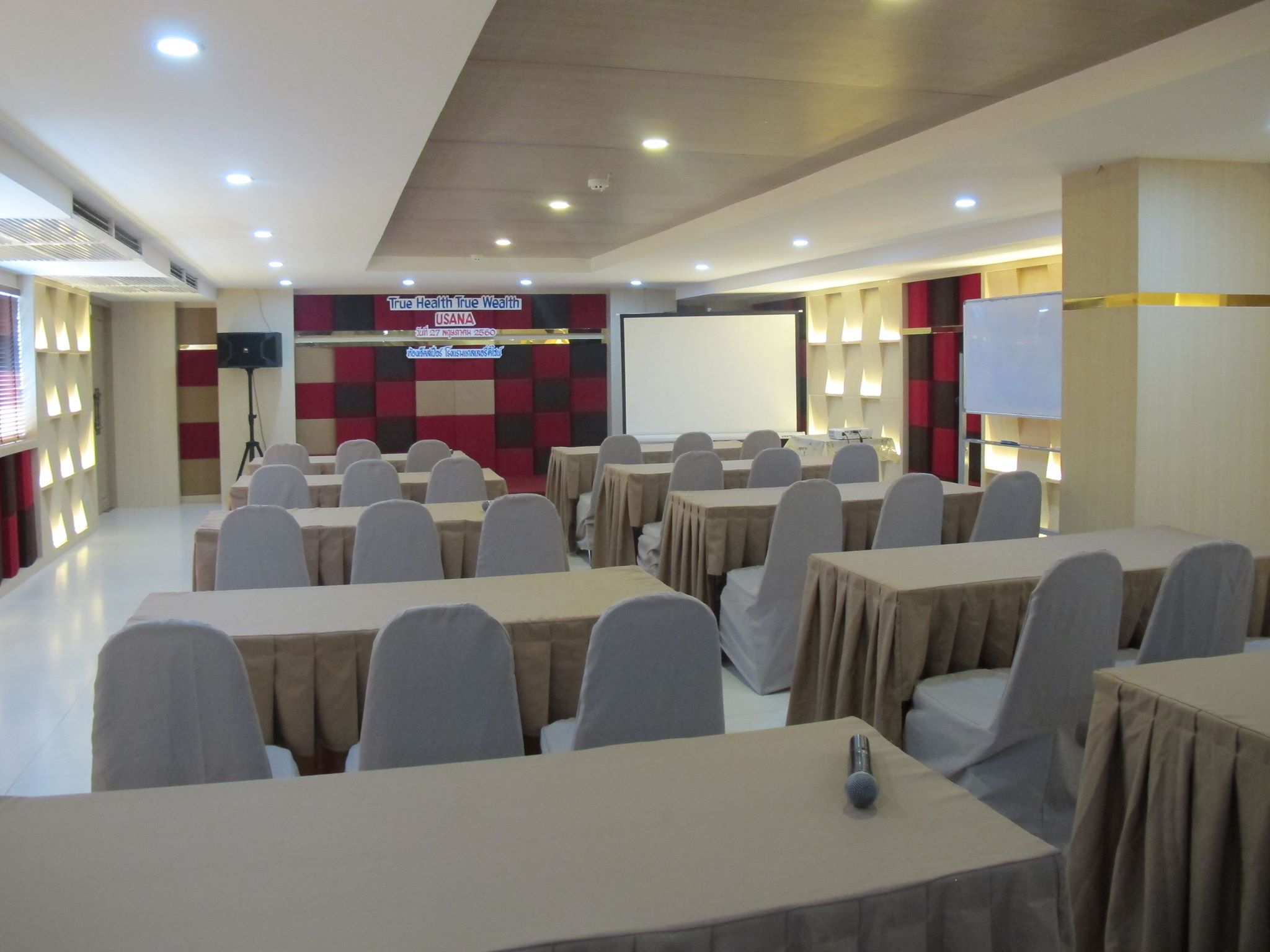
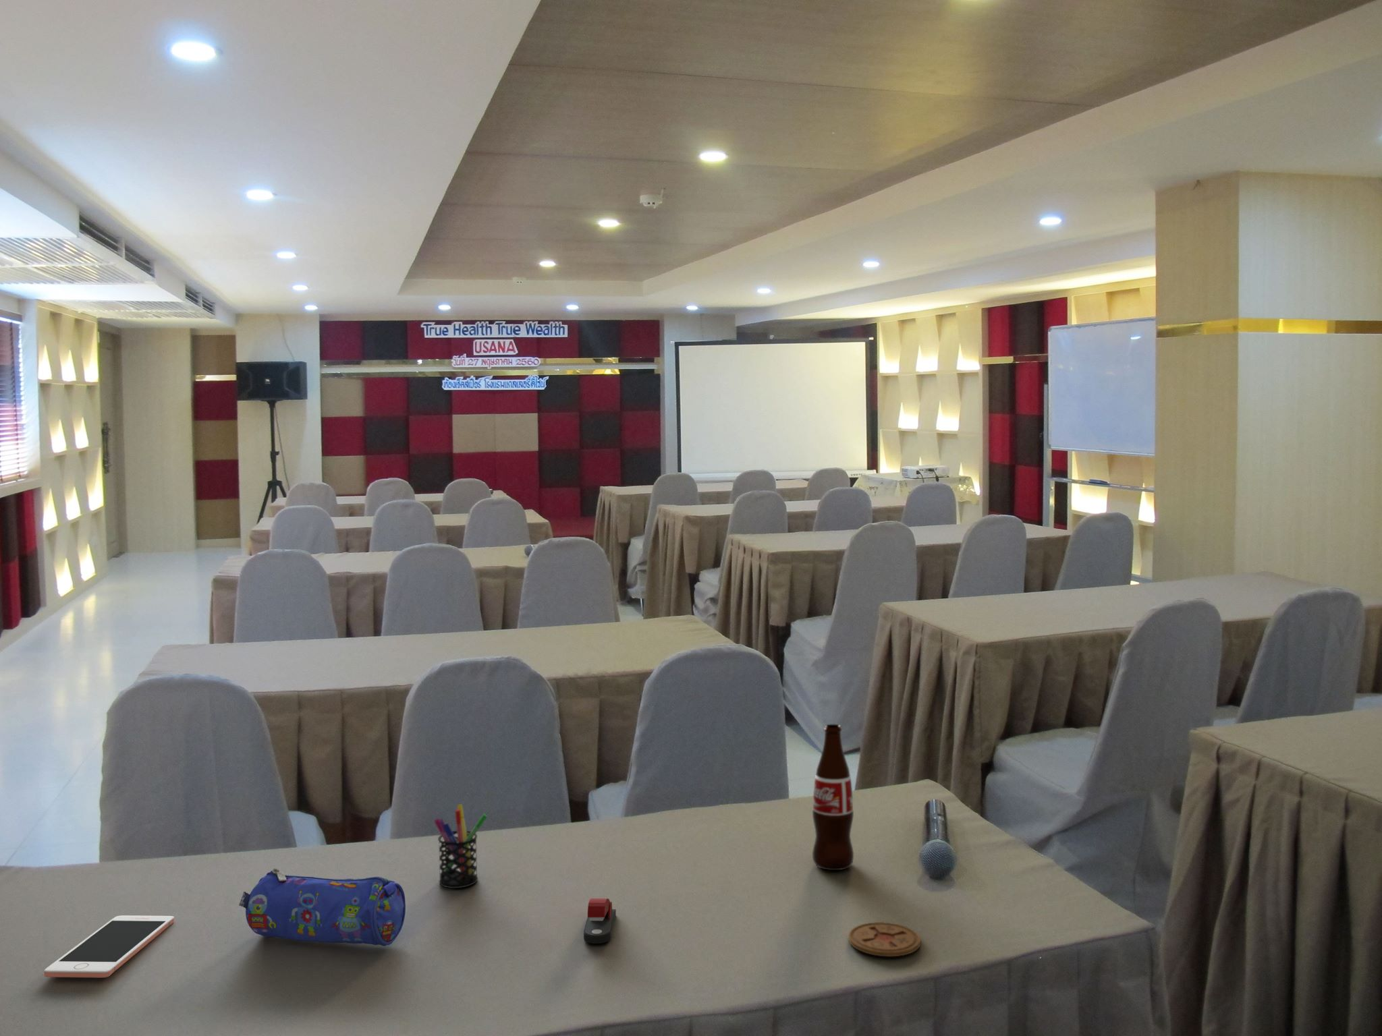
+ bottle (832, 795)
+ pencil case (325, 905)
+ stapler (600, 912)
+ coaster (884, 939)
+ pen holder (462, 842)
+ cell phone (113, 945)
